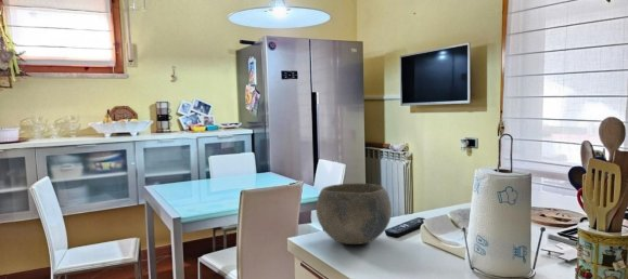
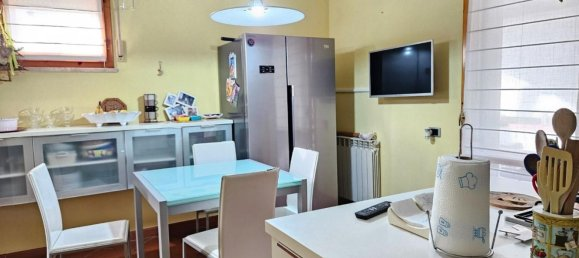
- bowl (354, 213)
